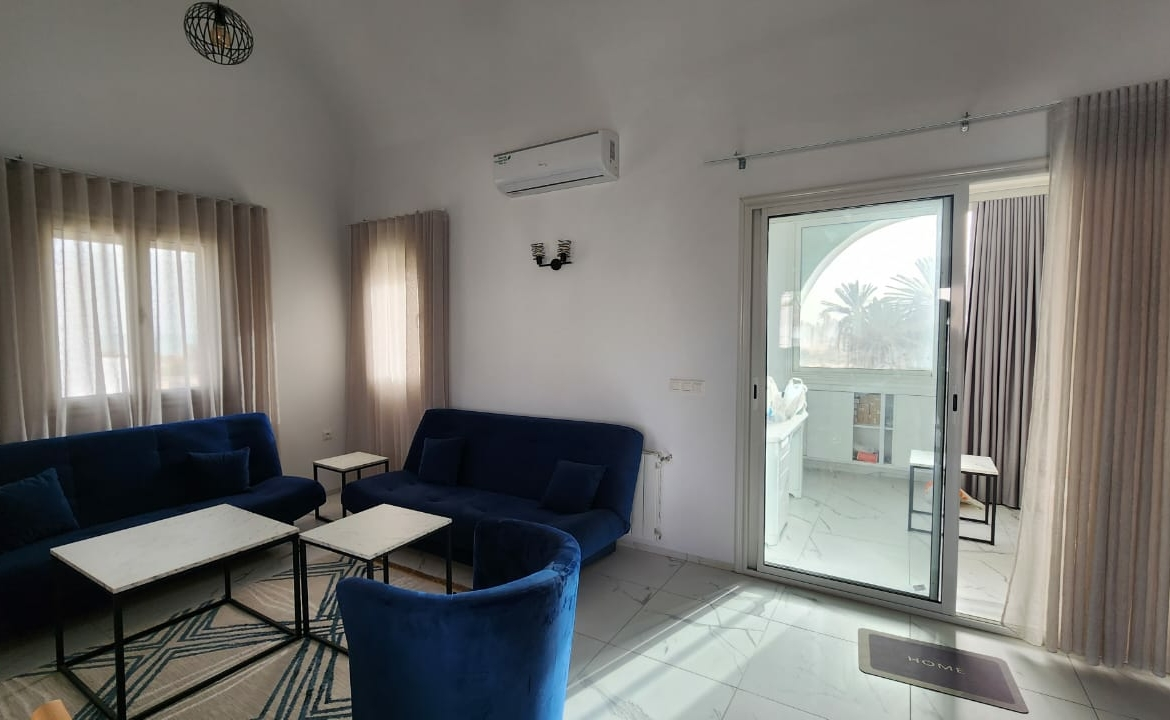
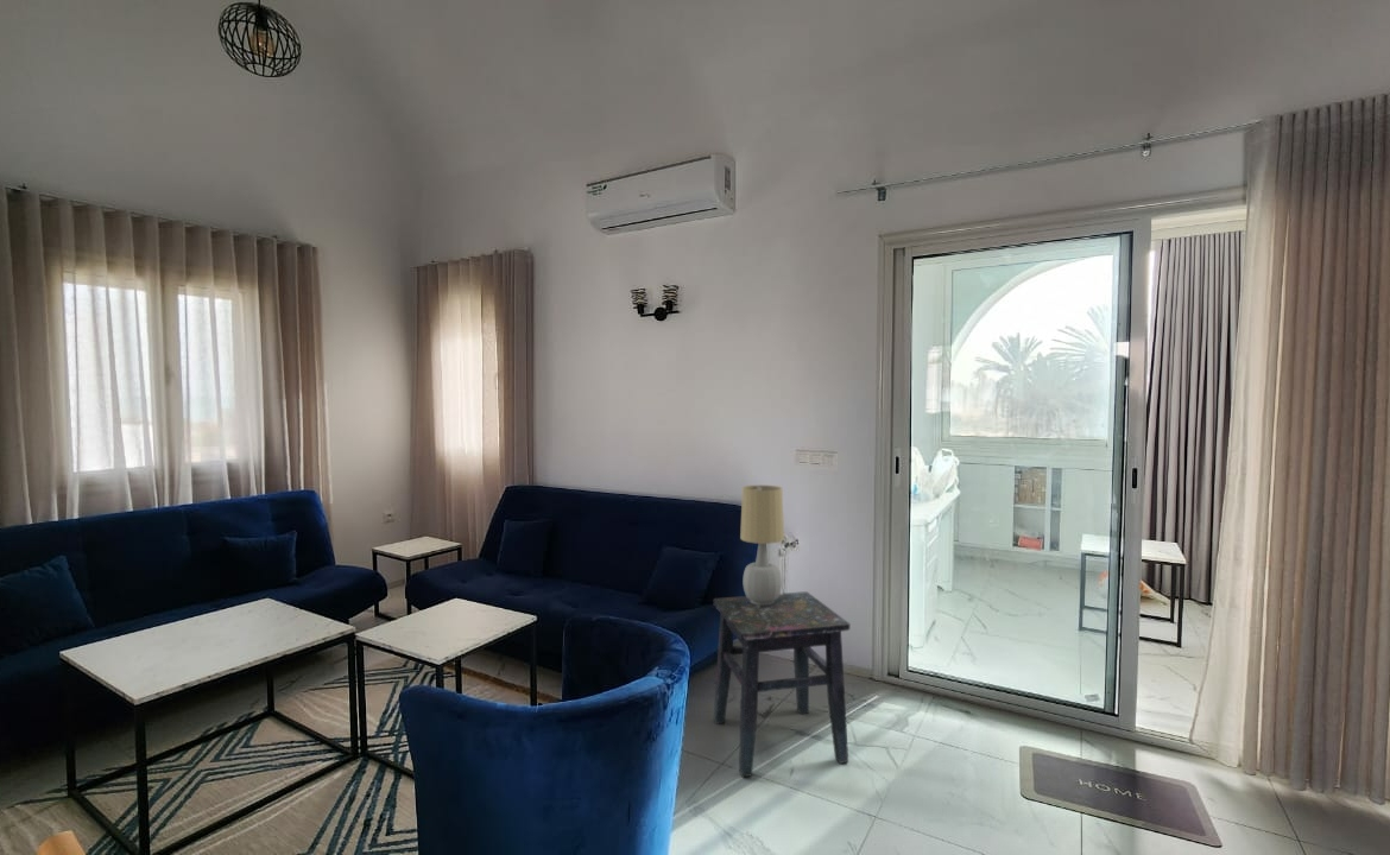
+ table lamp (762, 544)
+ side table (777, 679)
